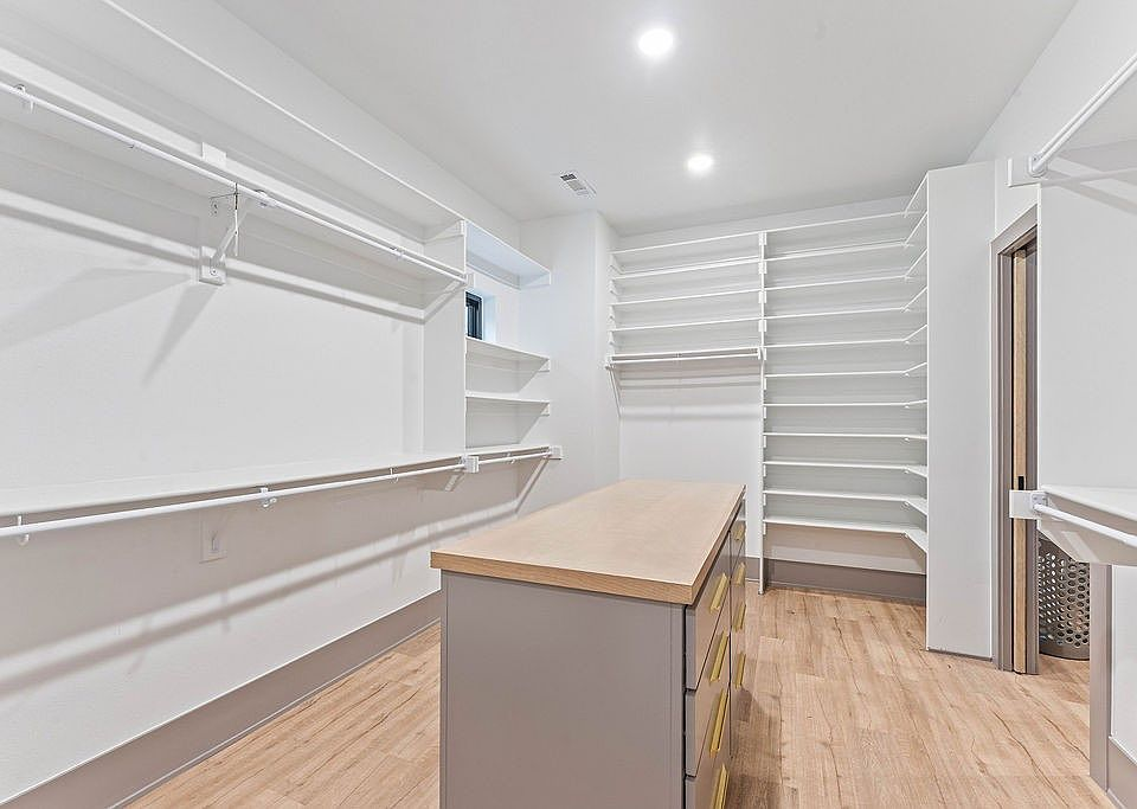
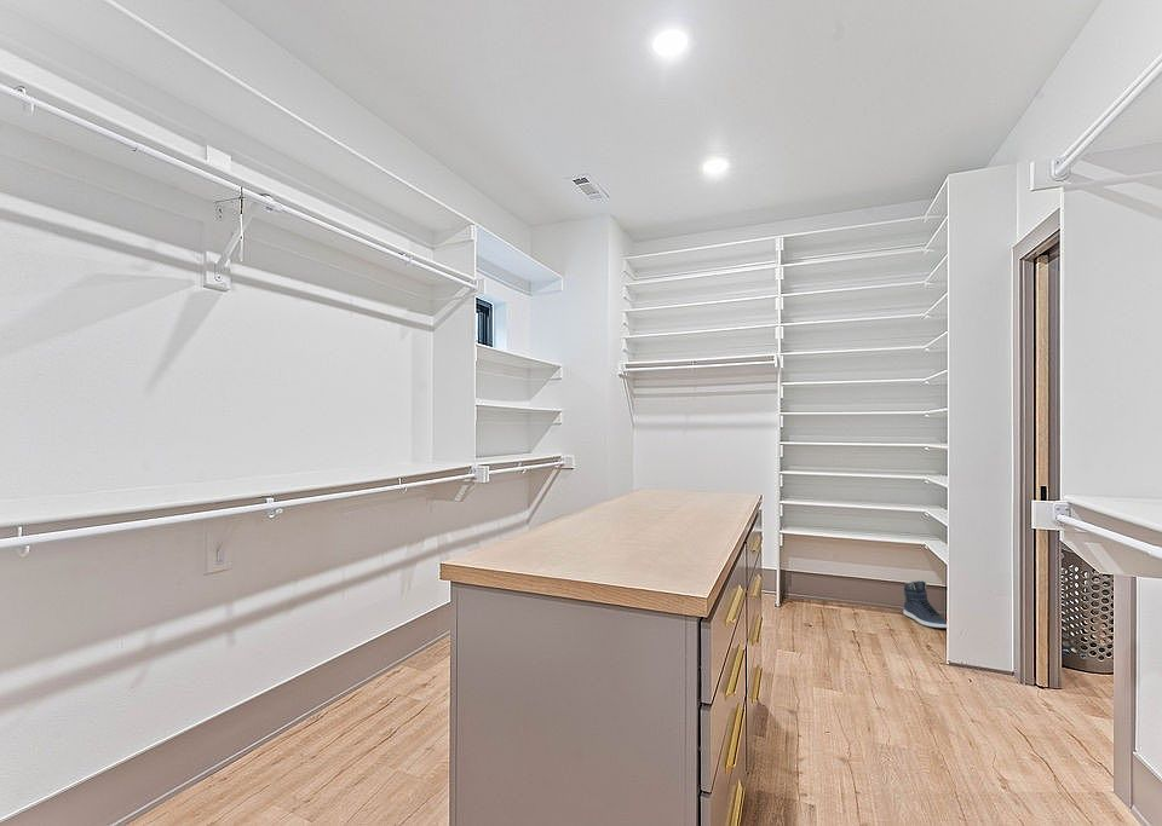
+ sneaker (925, 602)
